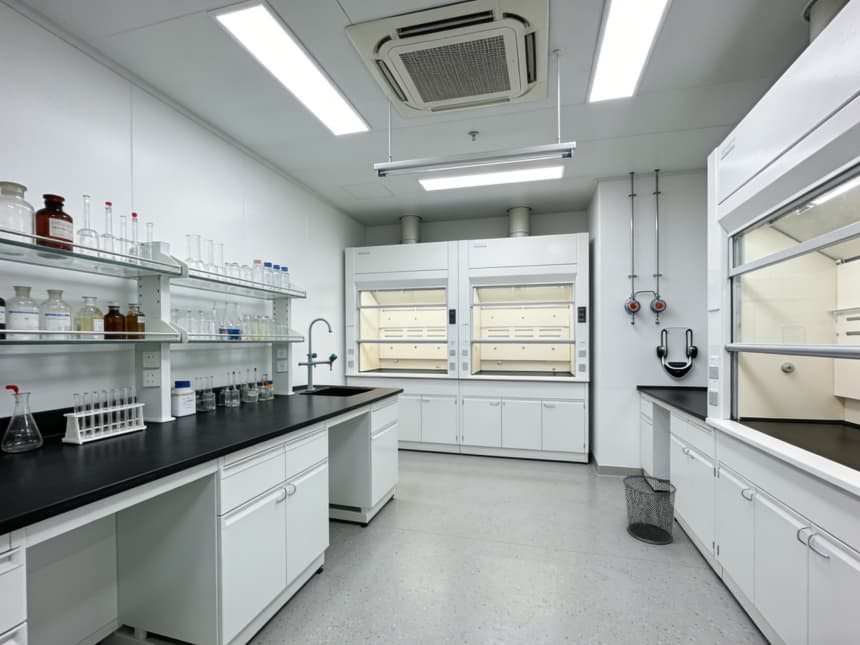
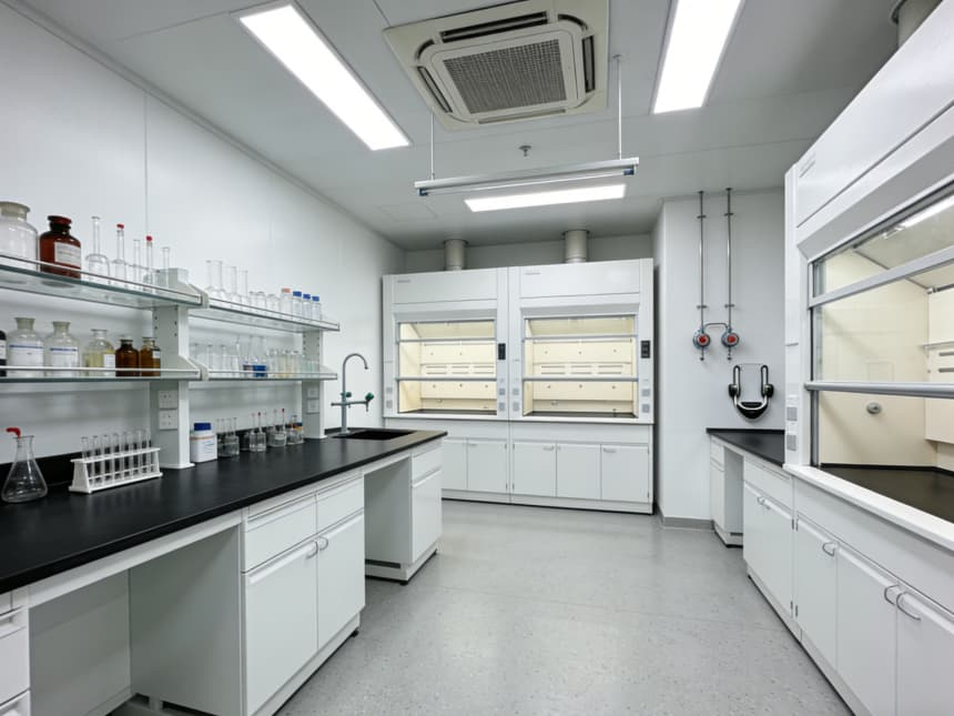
- waste bin (649, 508)
